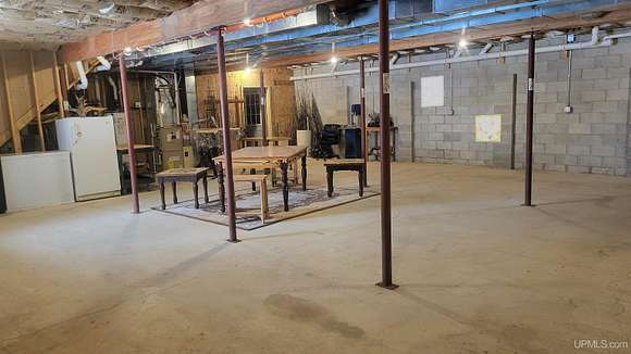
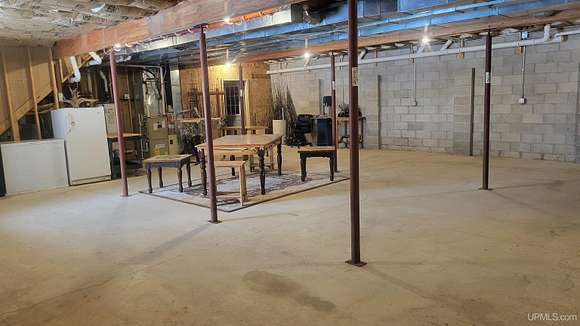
- wall art (487, 128)
- wall art (432, 91)
